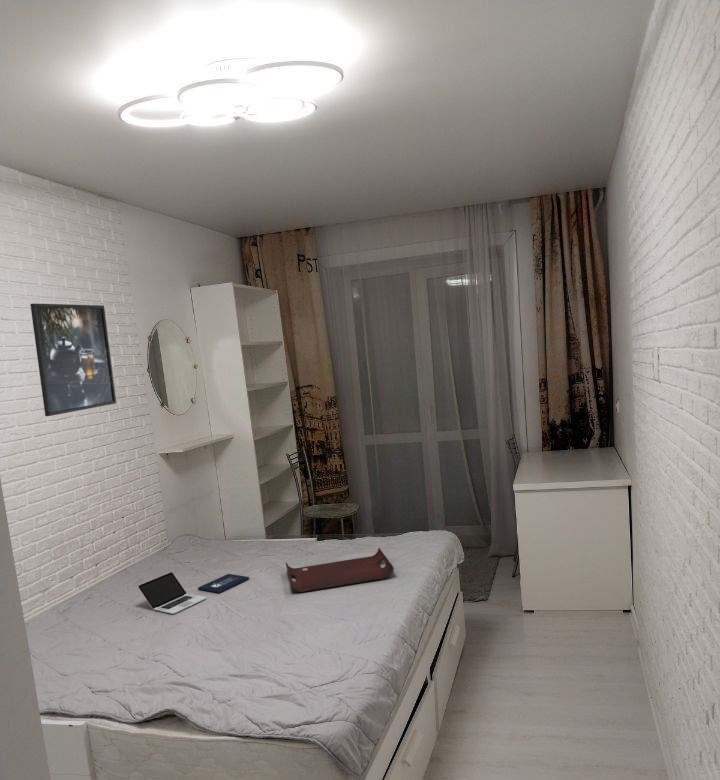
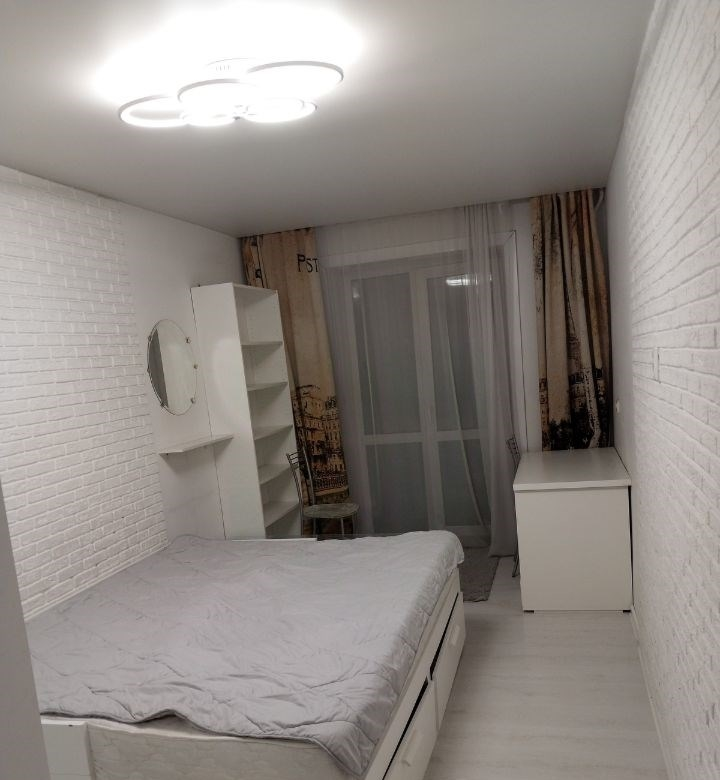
- serving tray (338, 569)
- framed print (76, 357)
- laptop (198, 587)
